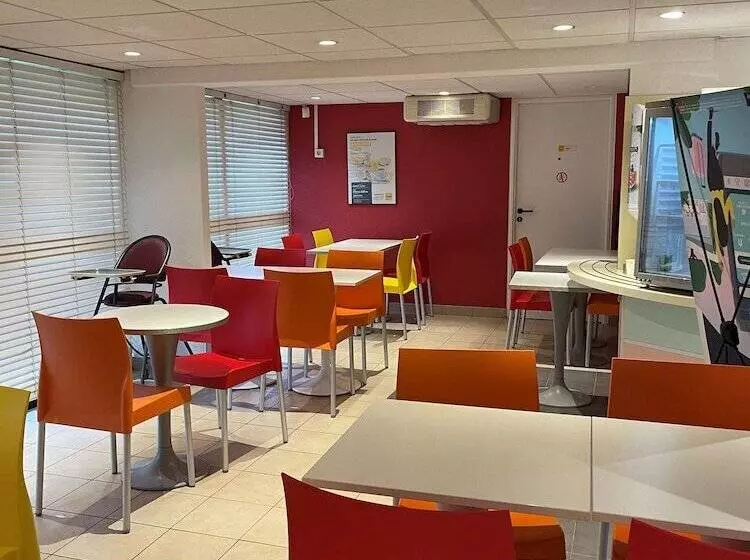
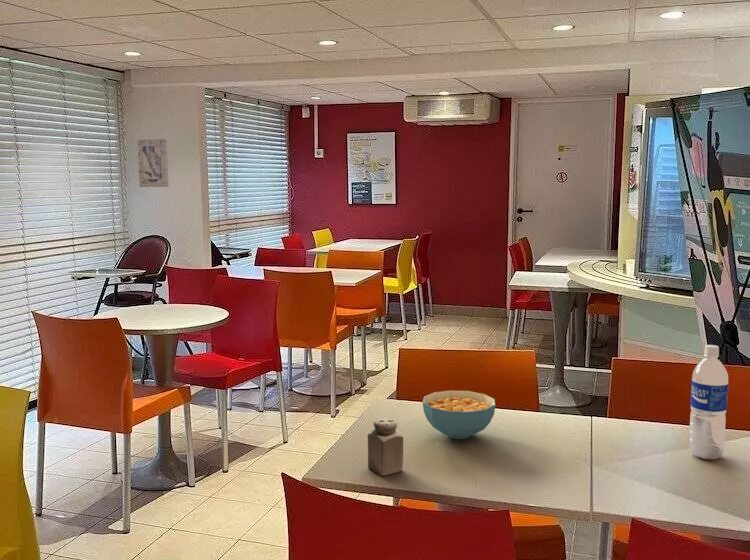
+ cereal bowl (458, 418)
+ salt shaker (385, 445)
+ wall art (153, 163)
+ water bottle (708, 401)
